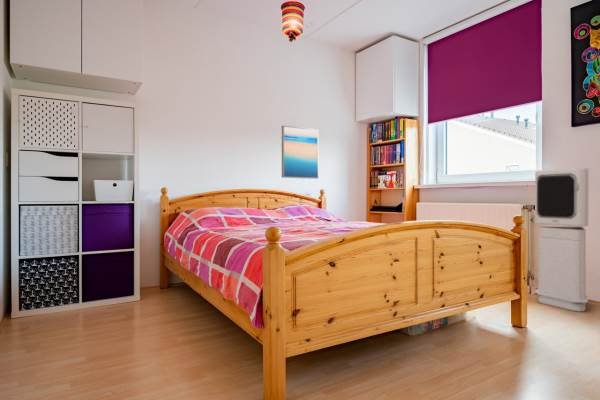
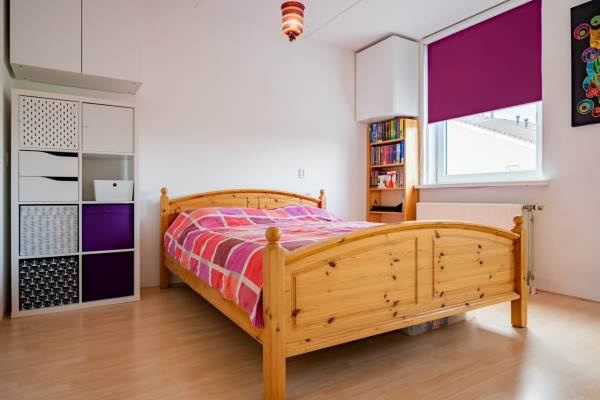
- air purifier (569, 237)
- wall art (300, 152)
